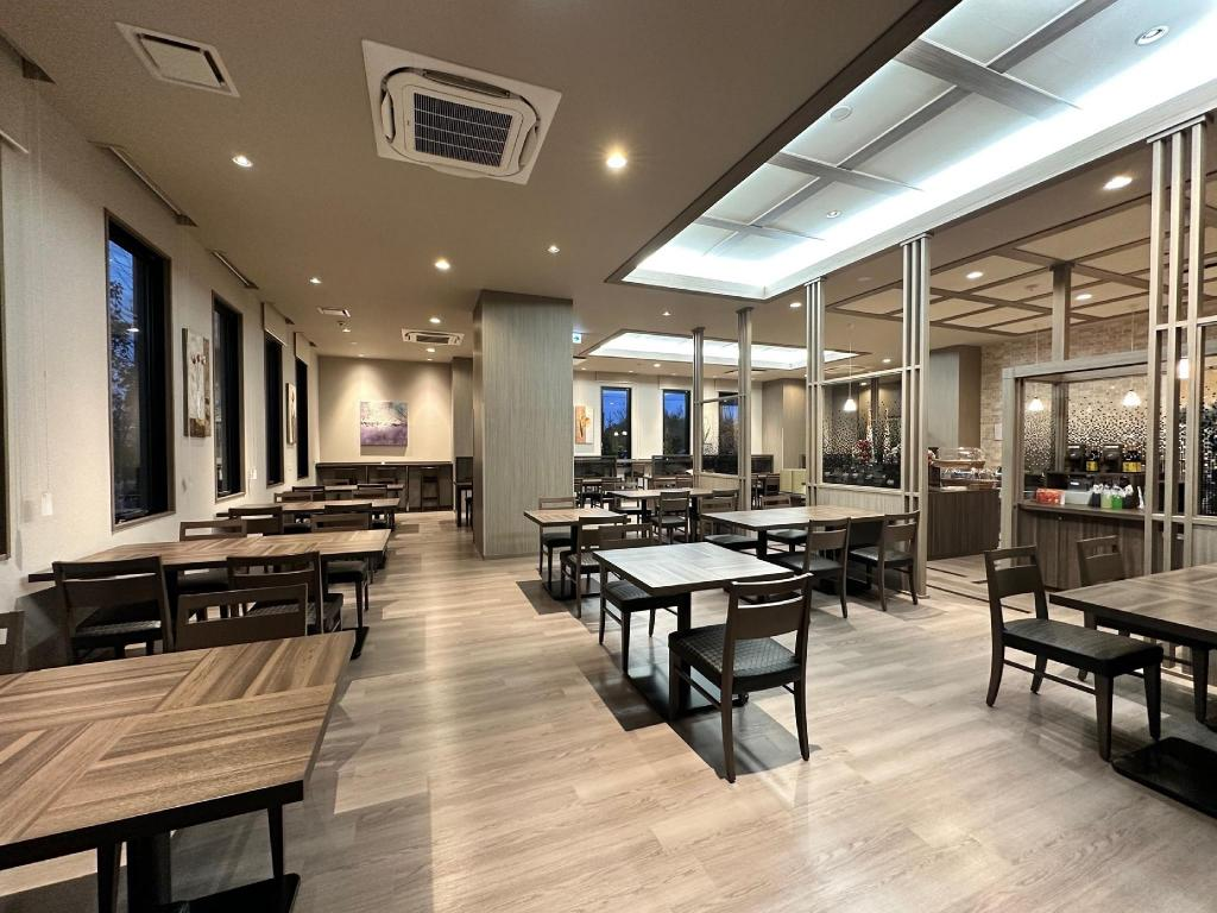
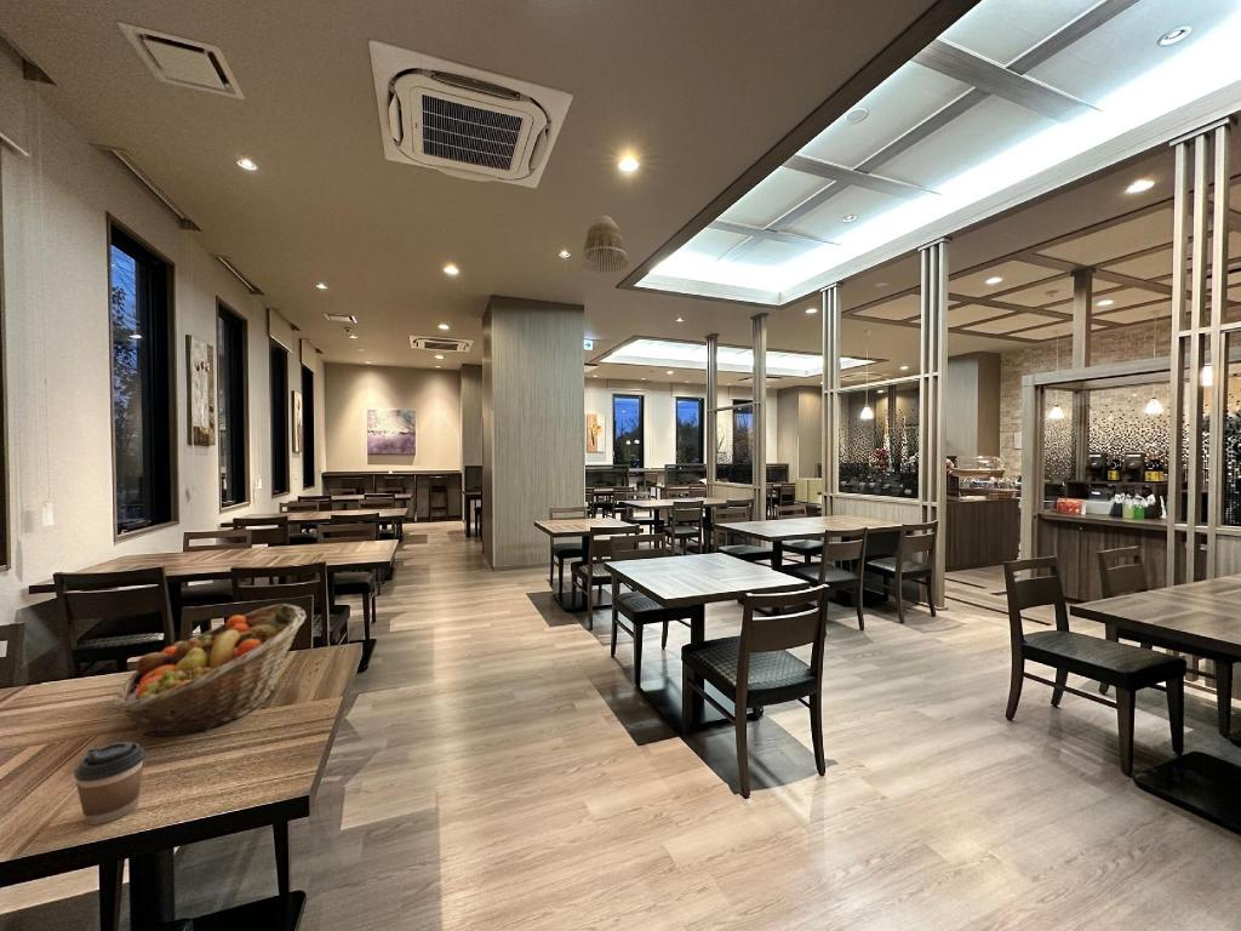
+ lamp shade (604, 241)
+ fruit basket (218, 662)
+ coffee cup (110, 778)
